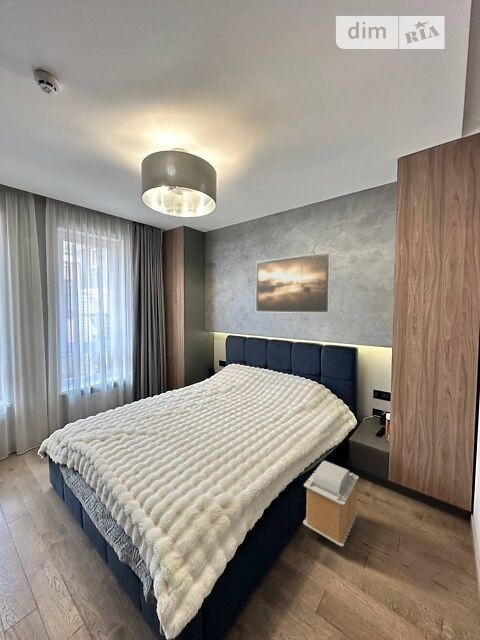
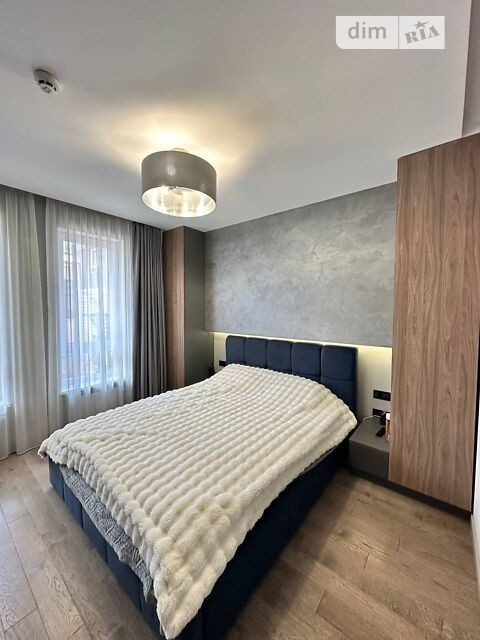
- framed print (289, 285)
- air purifier (331, 499)
